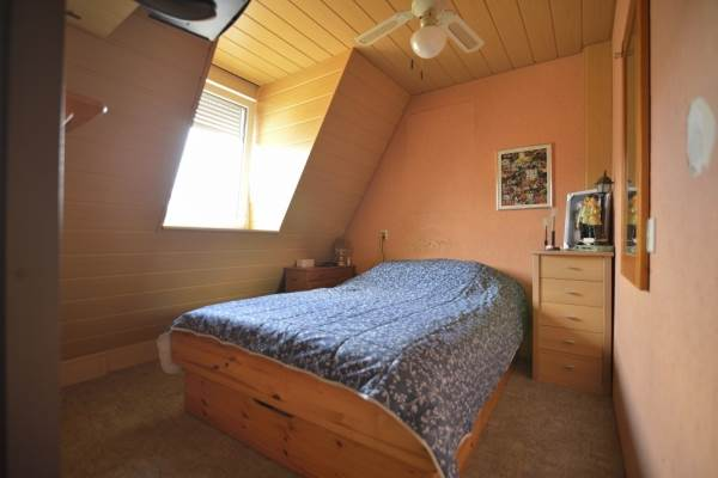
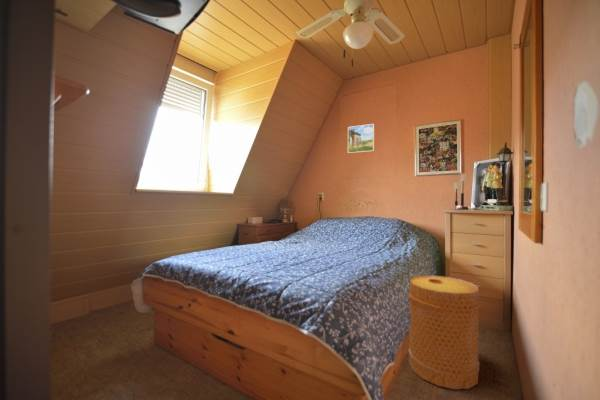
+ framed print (360, 138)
+ basket (442, 326)
